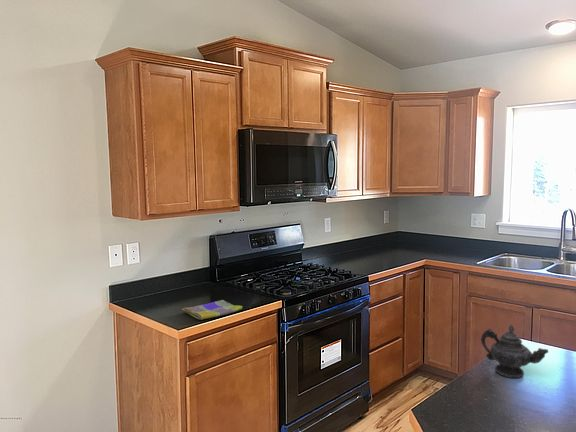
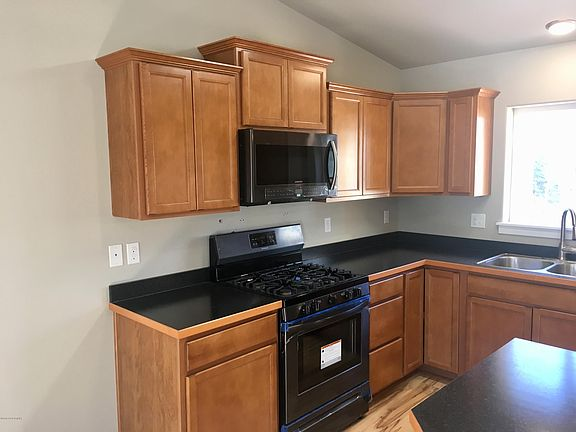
- dish towel (212, 309)
- teapot (513, 349)
